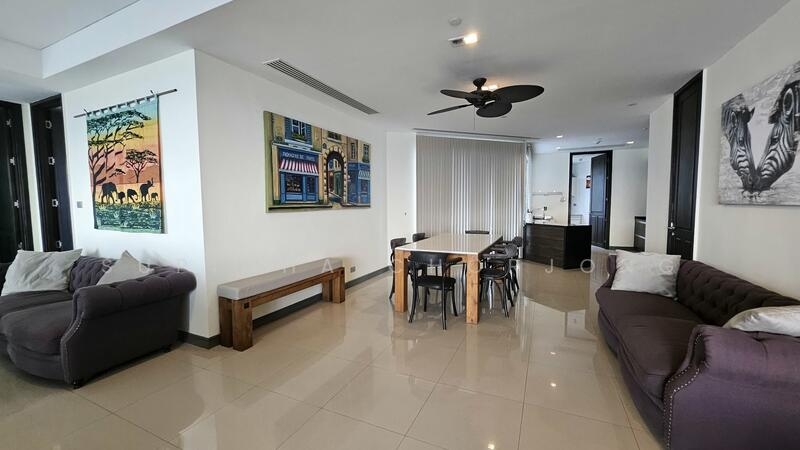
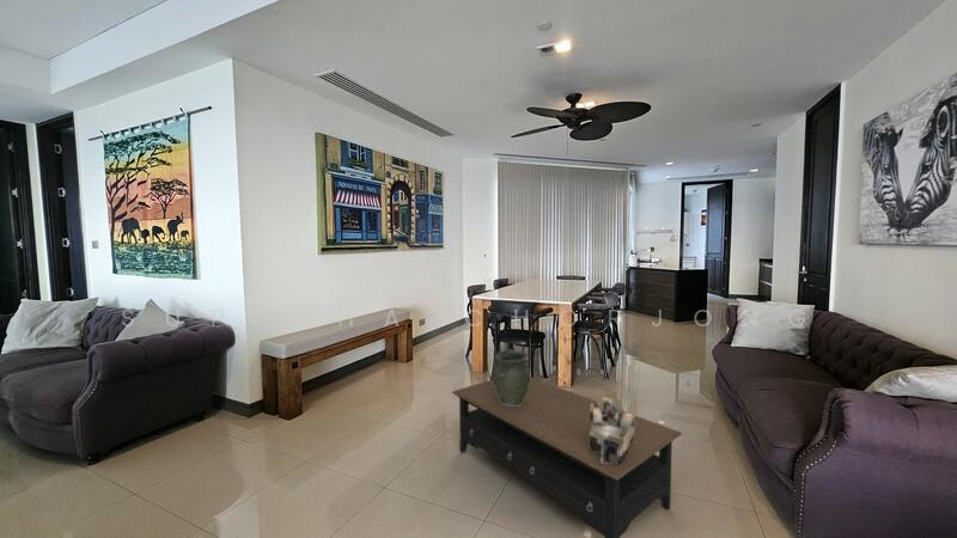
+ ruined building (612, 422)
+ coffee table (551, 442)
+ vase (511, 377)
